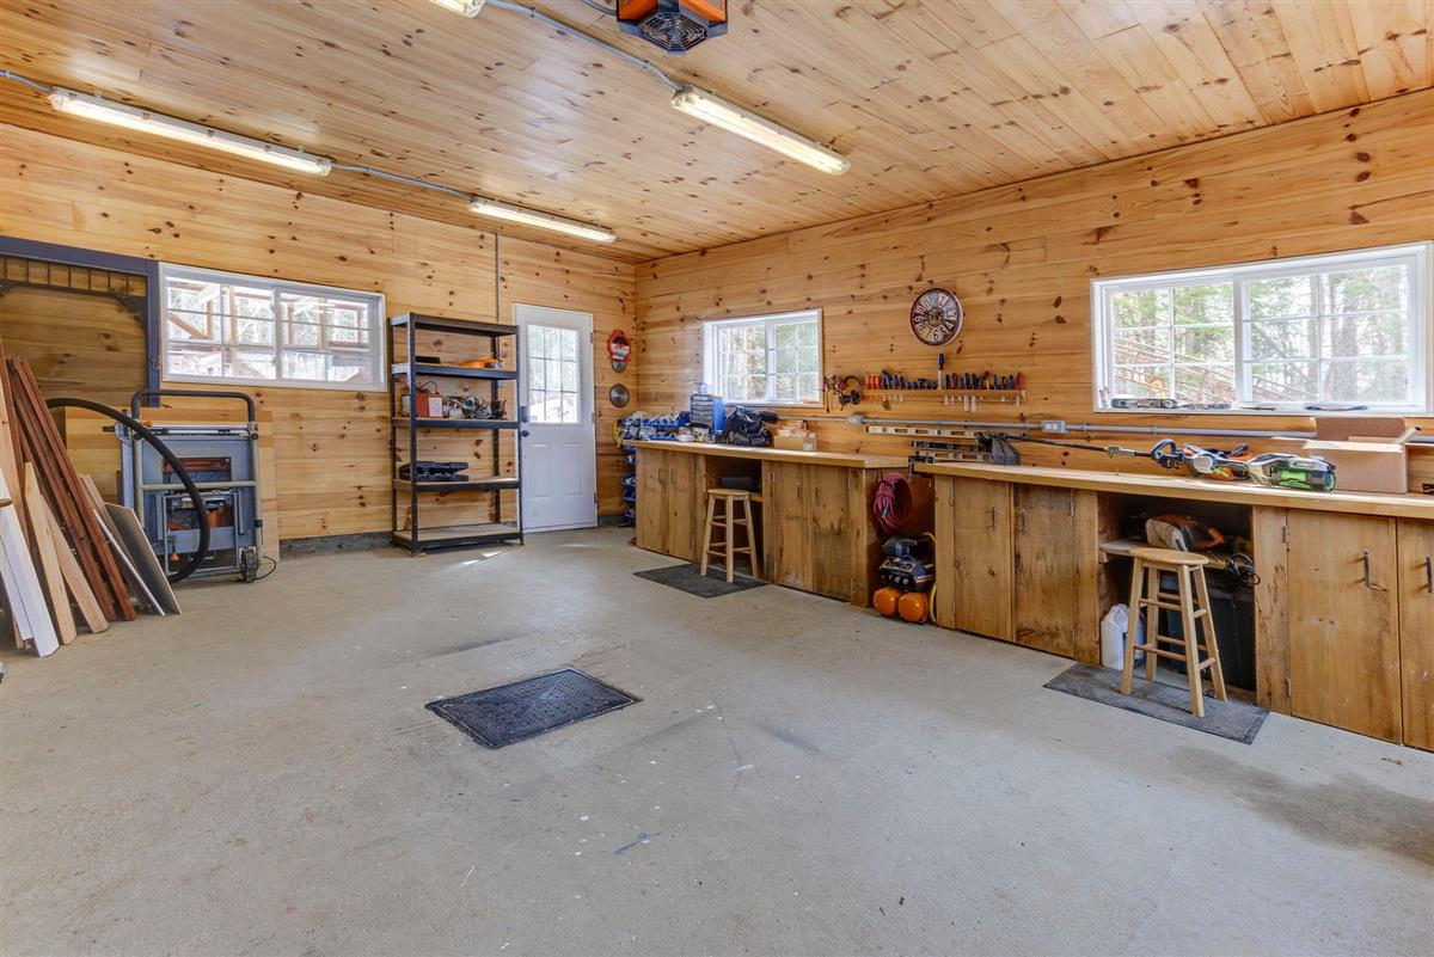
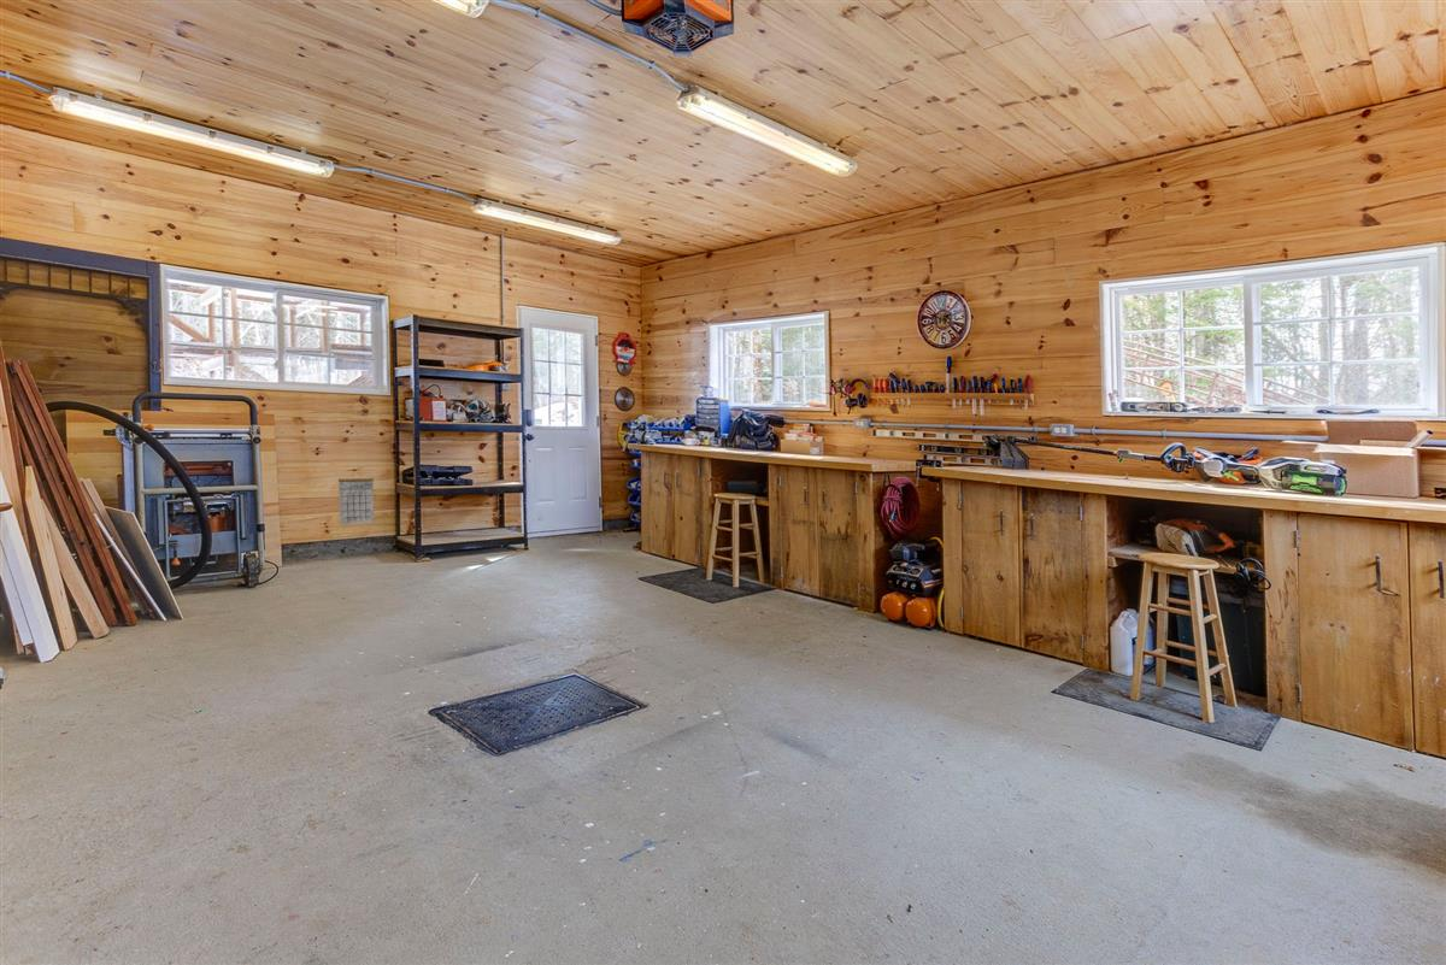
+ calendar (355, 495)
